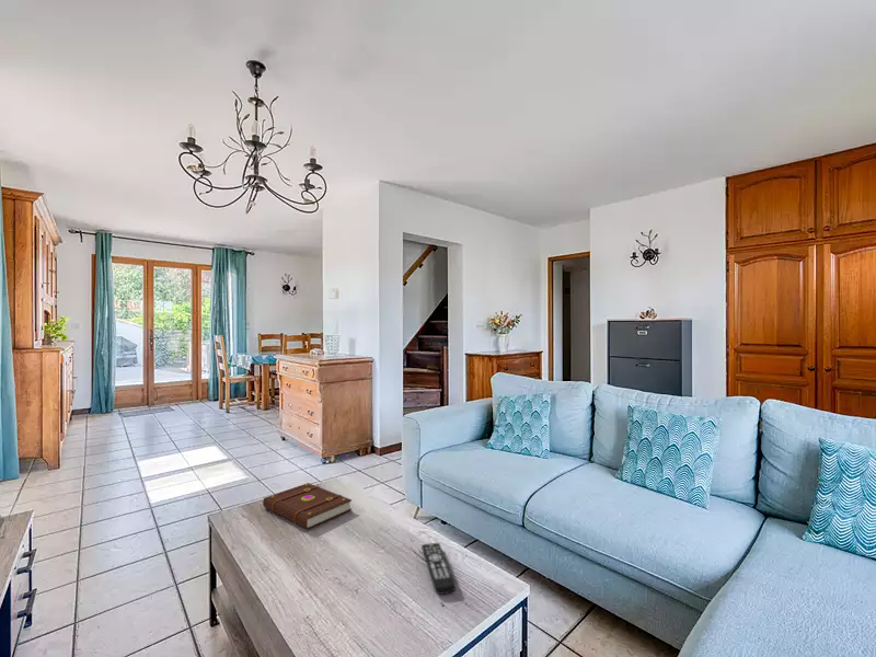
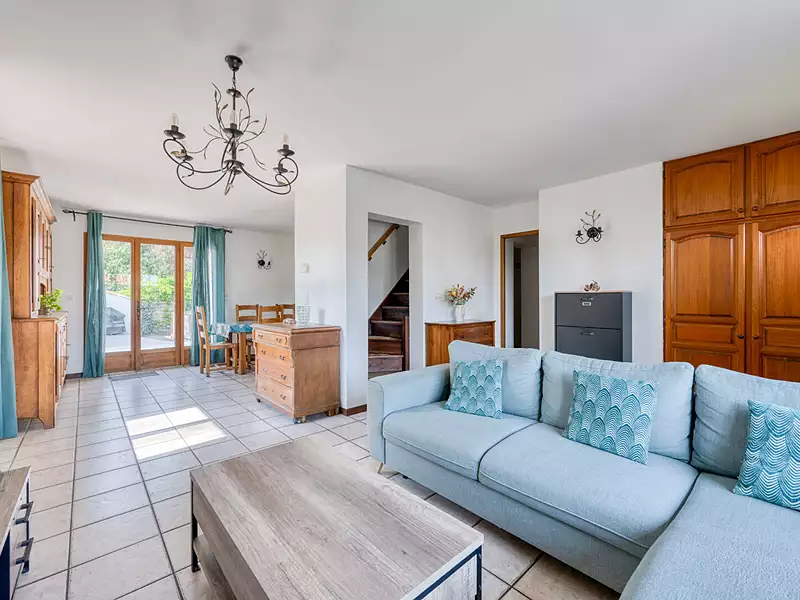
- remote control (437, 566)
- book (307, 503)
